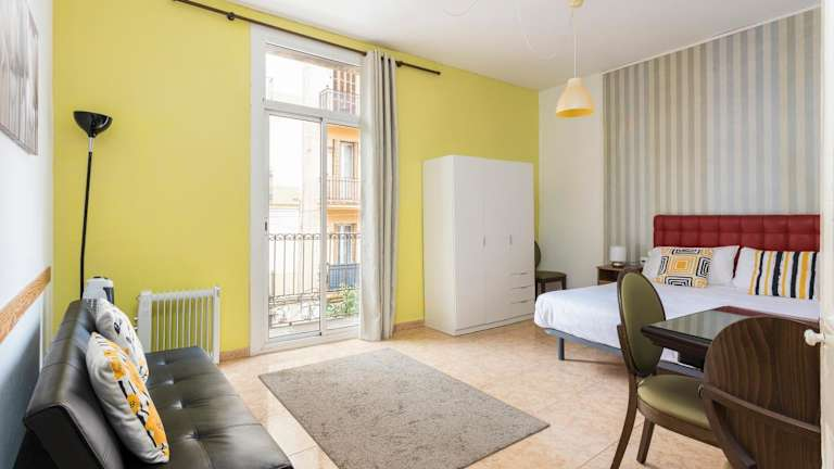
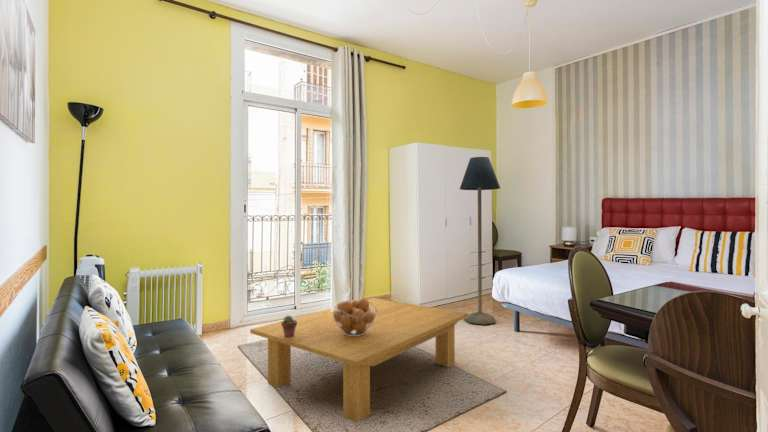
+ coffee table (367, 346)
+ potted succulent (289, 325)
+ floor lamp (480, 238)
+ fruit basket (354, 315)
